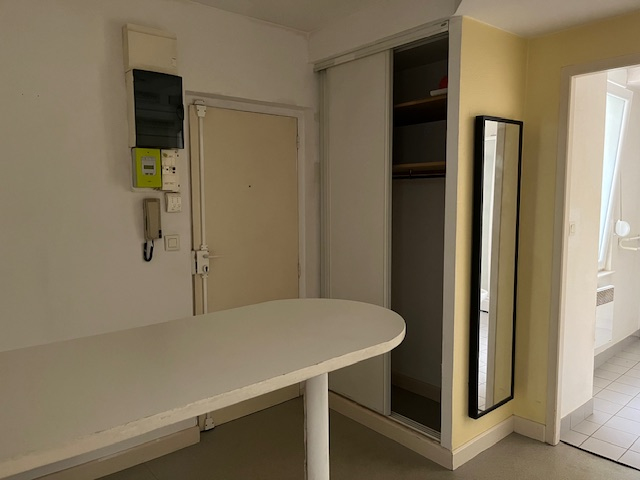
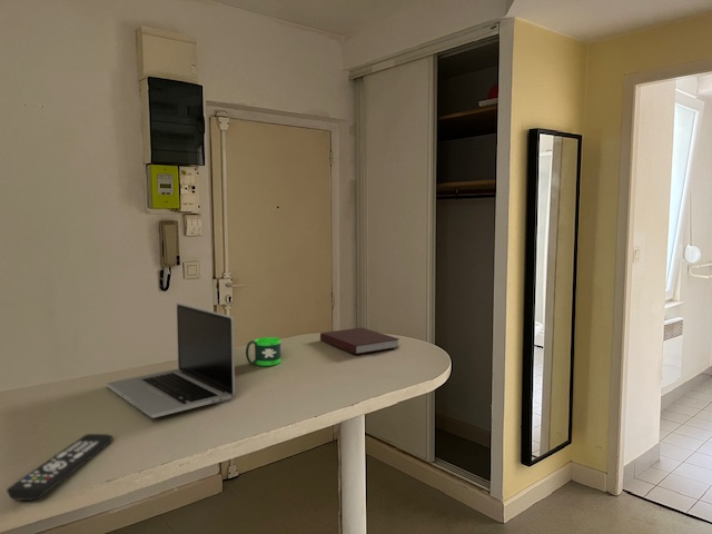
+ mug (263, 350)
+ laptop (178, 354)
+ remote control (66, 463)
+ notebook (358, 339)
